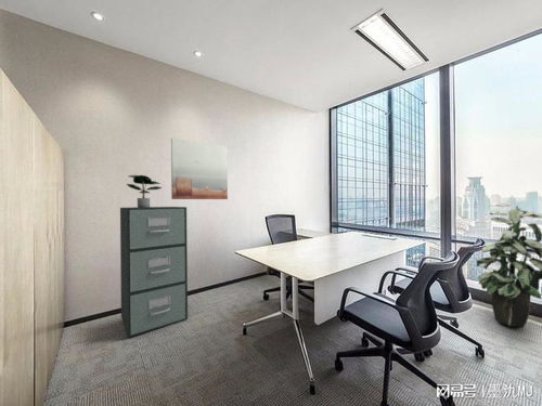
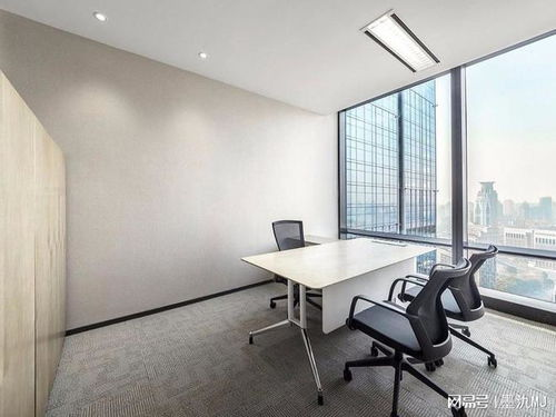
- potted plant (144, 191)
- indoor plant (508, 262)
- filing cabinet (153, 262)
- wall art (201, 171)
